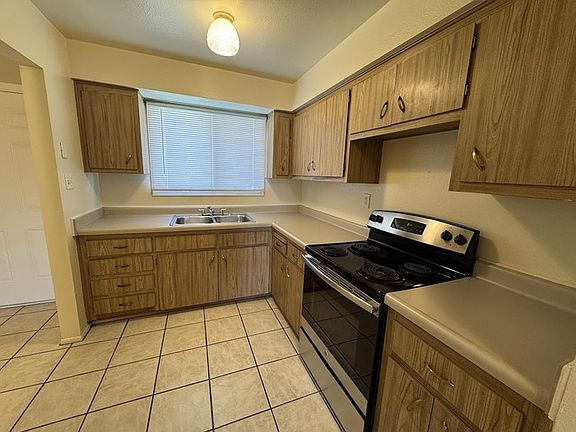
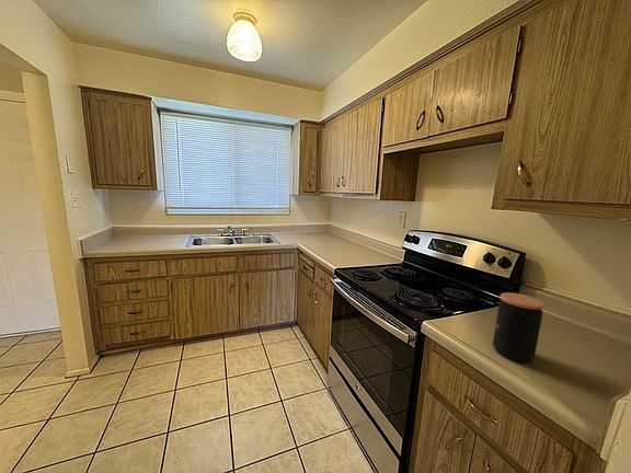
+ coffee jar (516, 326)
